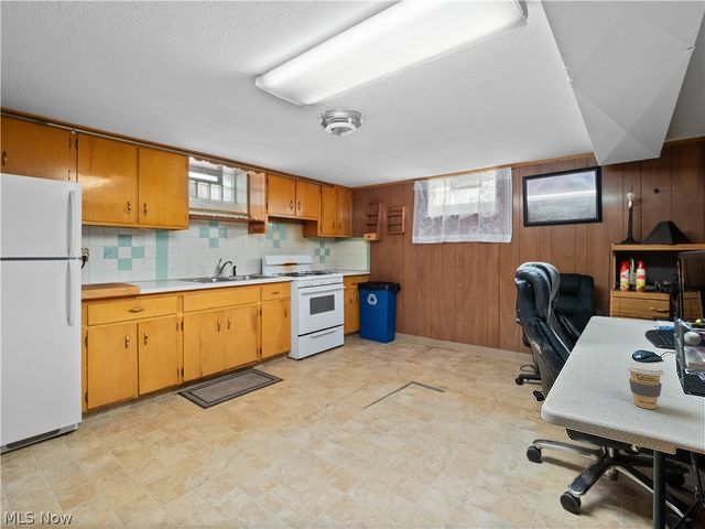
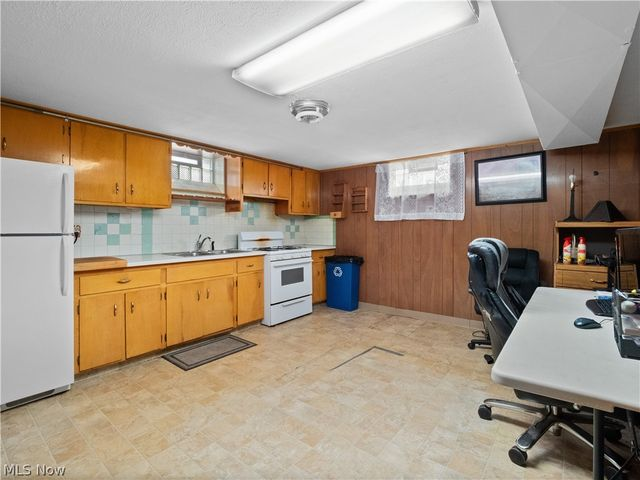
- coffee cup (644, 386)
